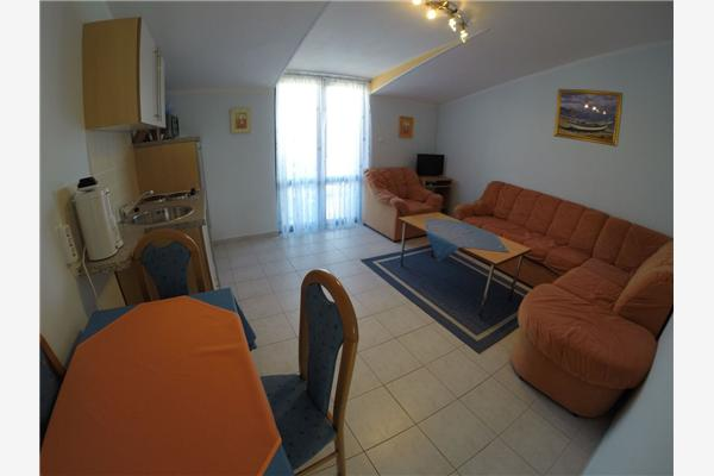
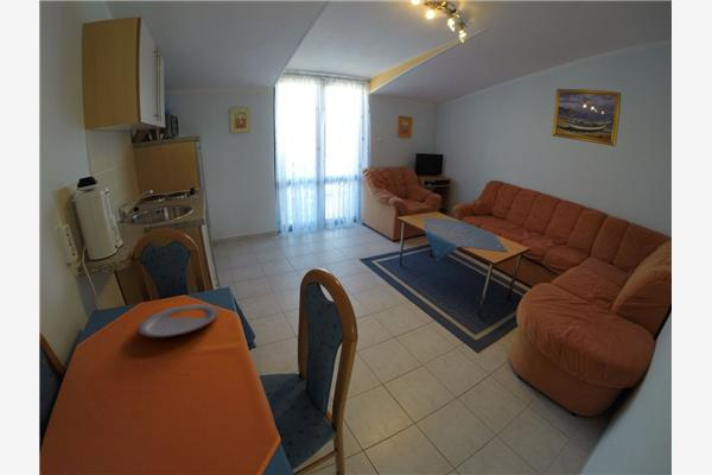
+ plate (180, 321)
